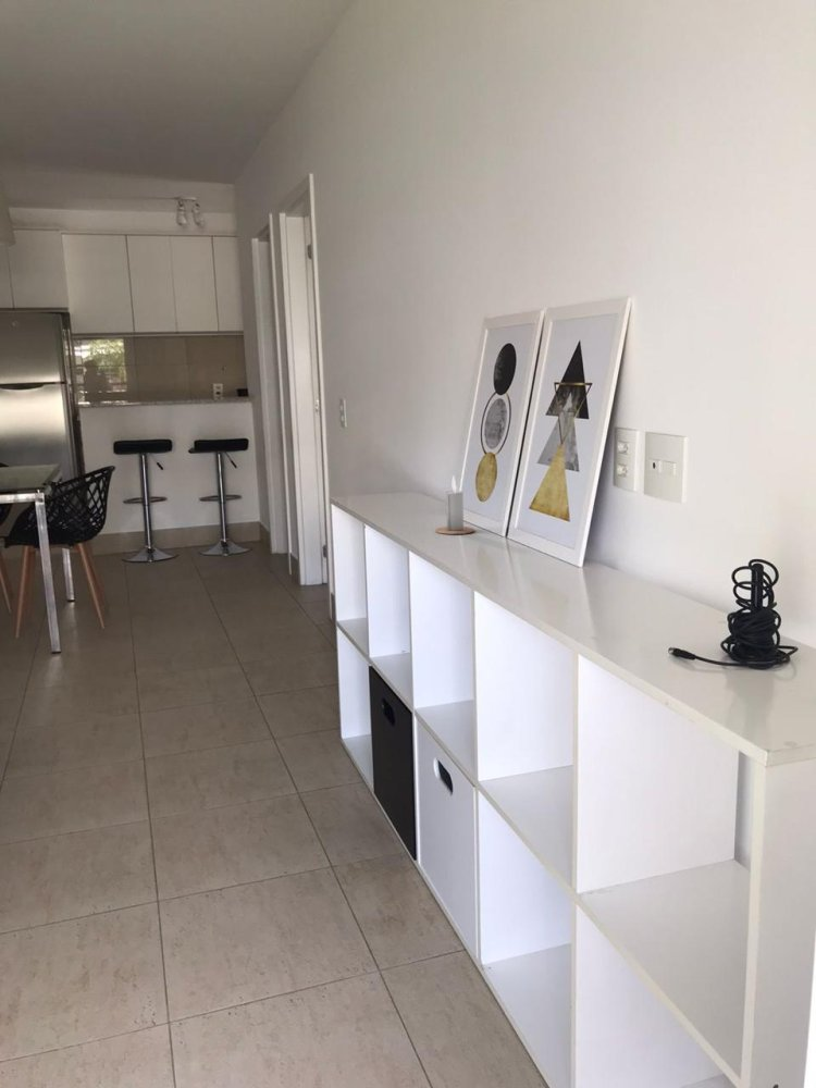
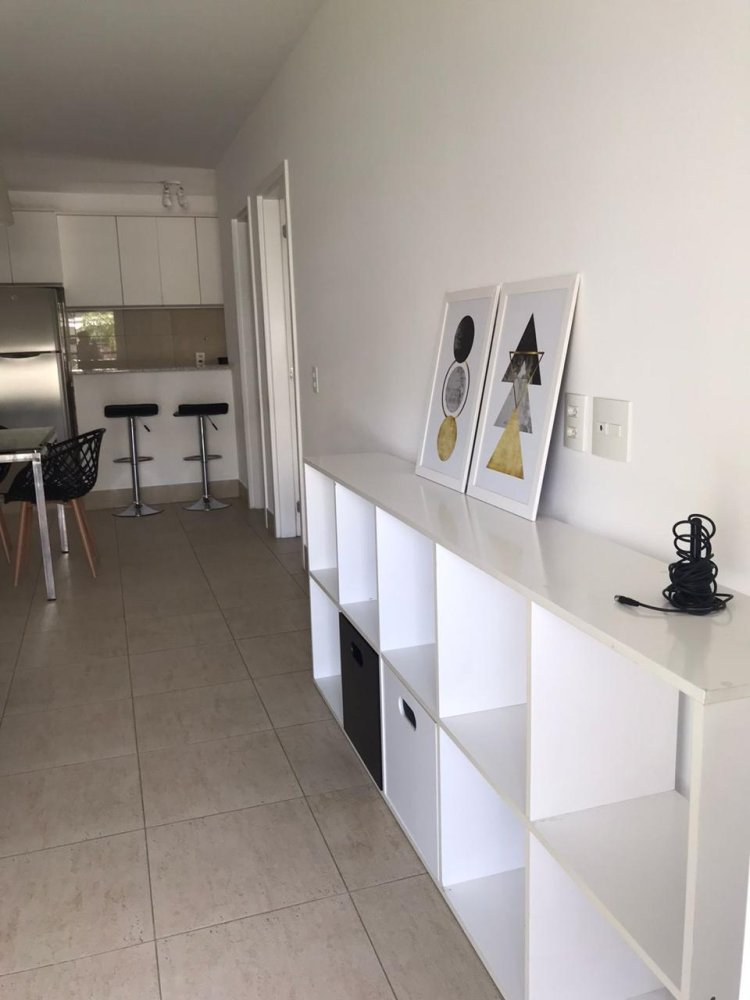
- candle (455, 503)
